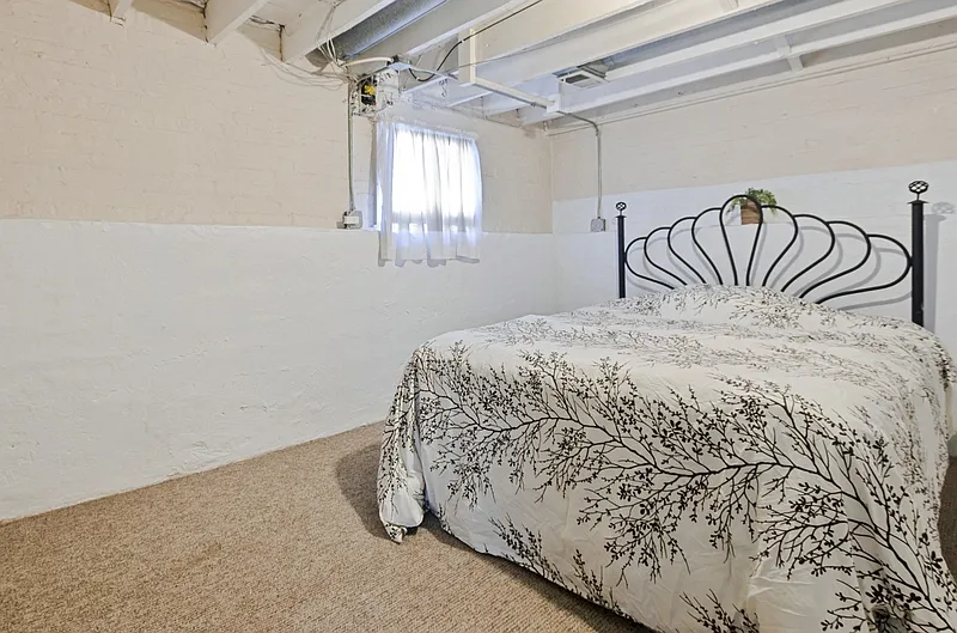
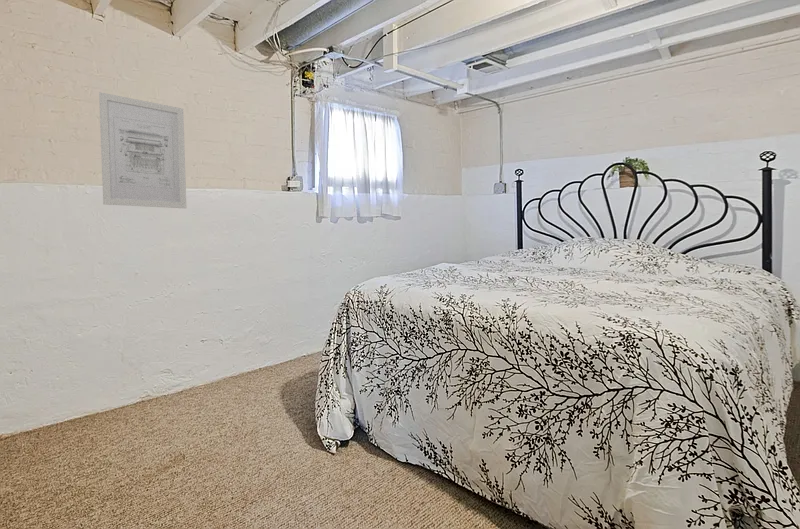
+ wall art (145, 154)
